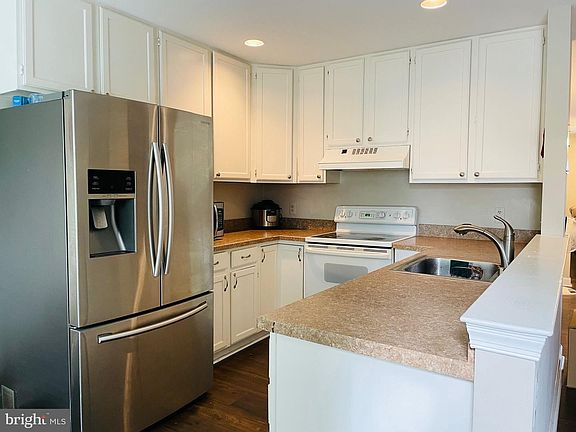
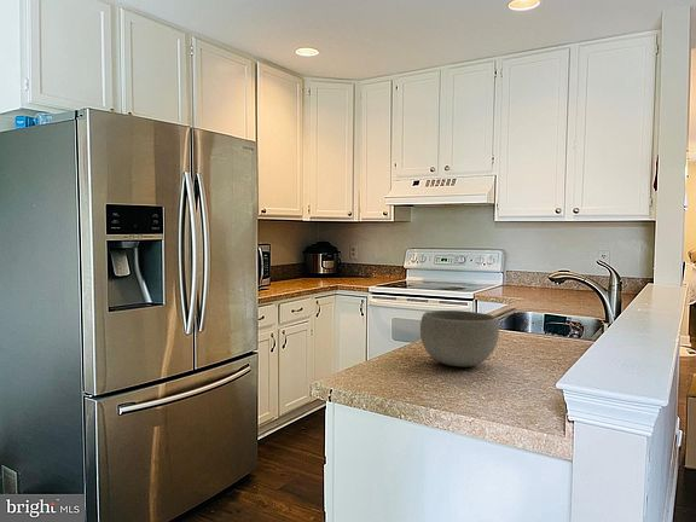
+ bowl (457, 338)
